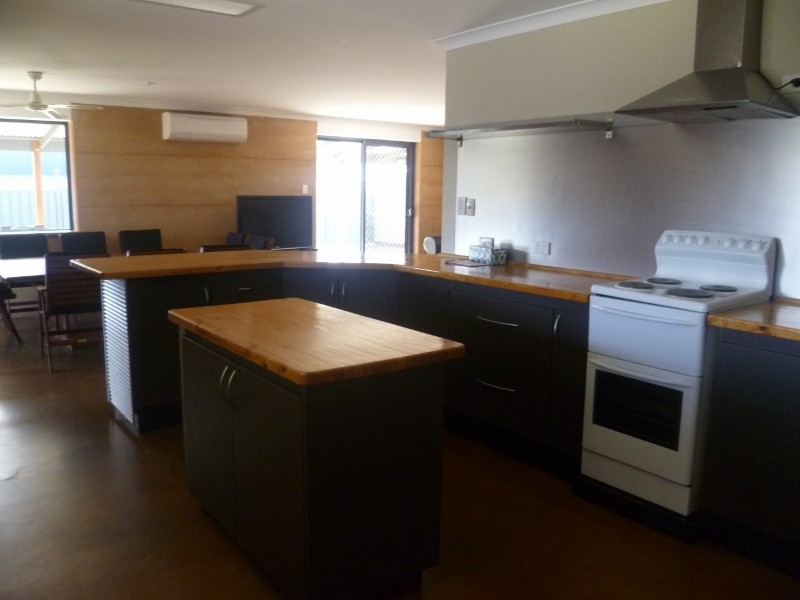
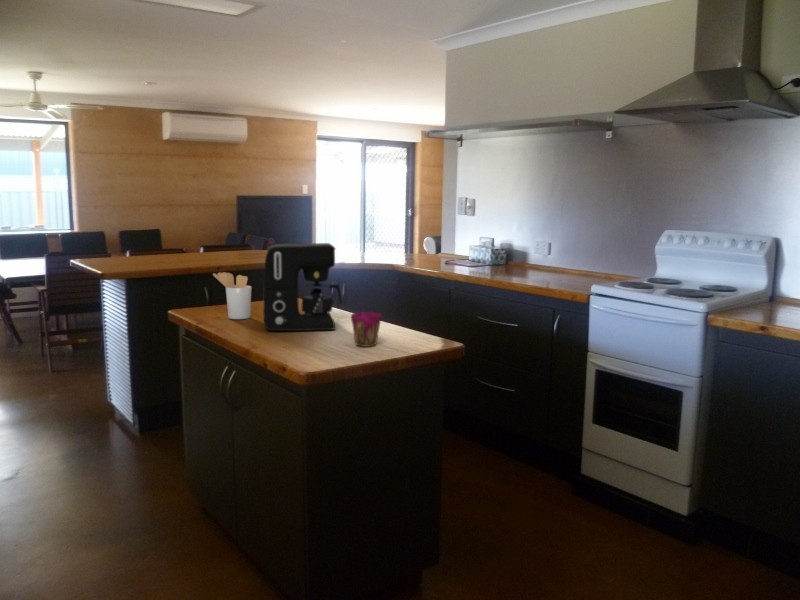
+ utensil holder (233, 294)
+ cup (364, 330)
+ coffee maker (305, 285)
